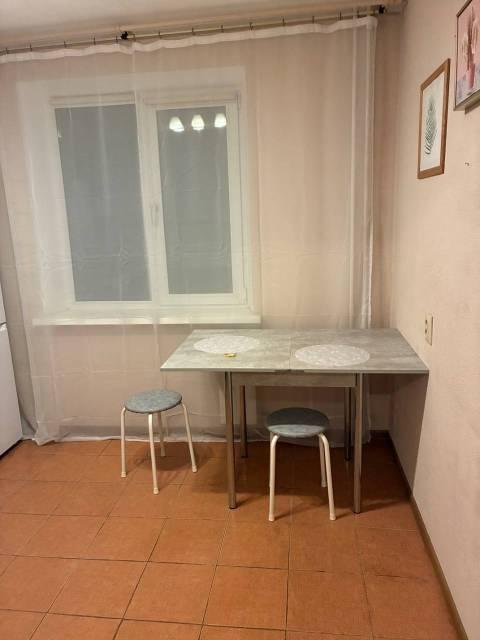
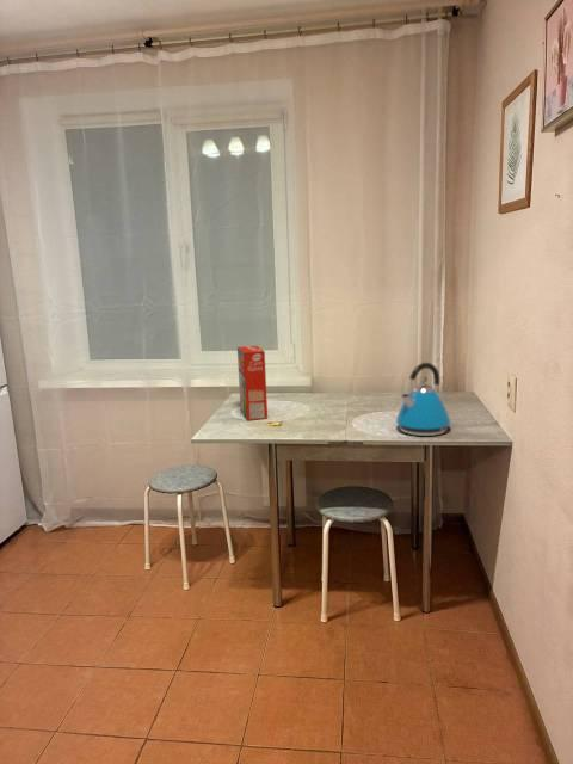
+ kettle (424, 395)
+ cereal box (252, 381)
